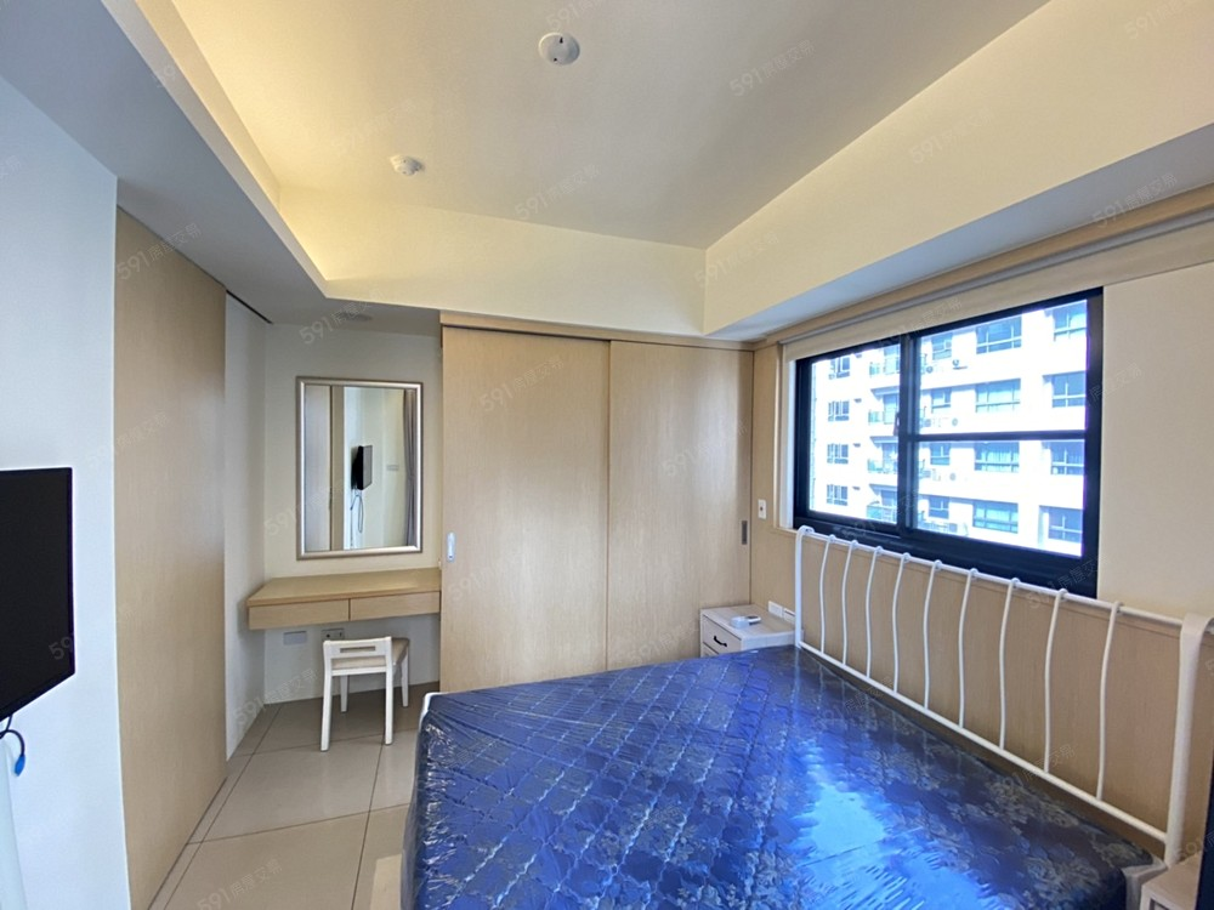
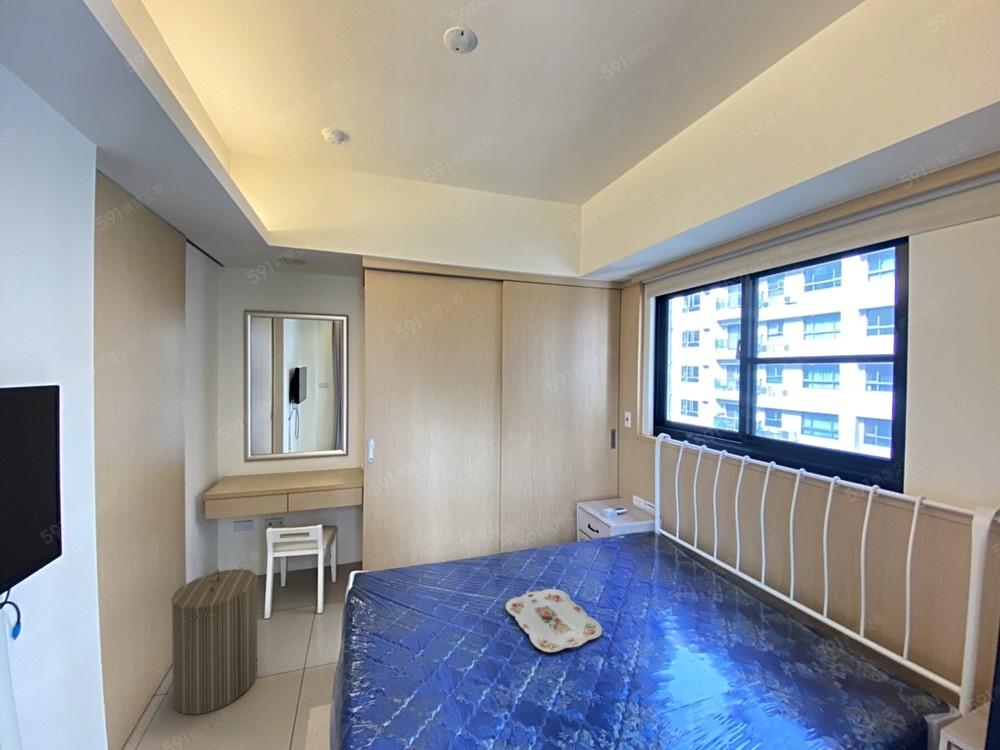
+ serving tray (551, 617)
+ laundry hamper (216, 628)
